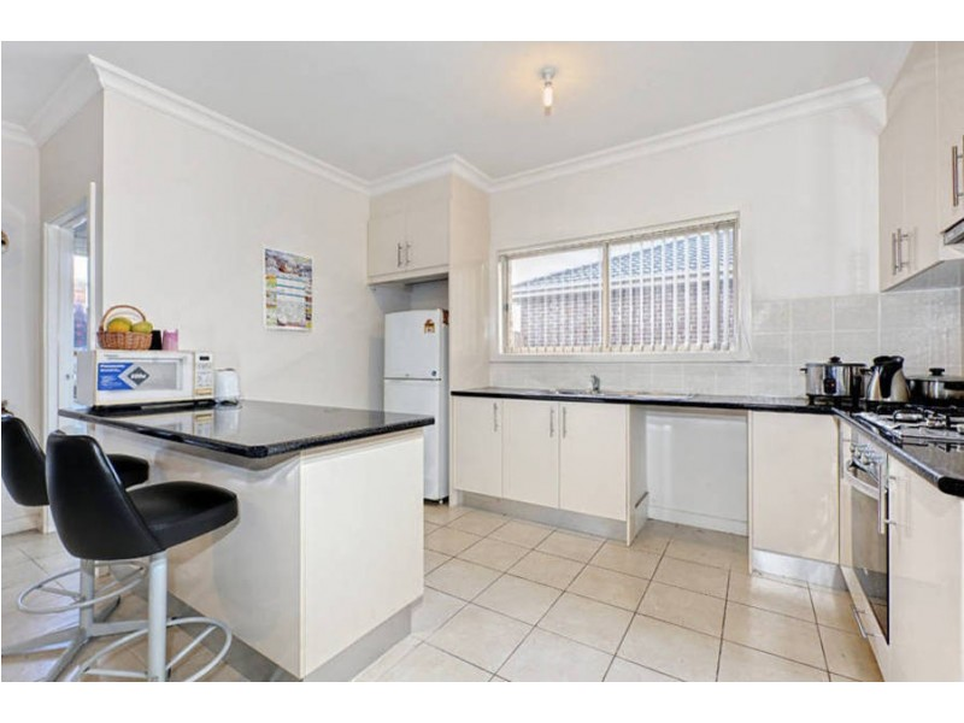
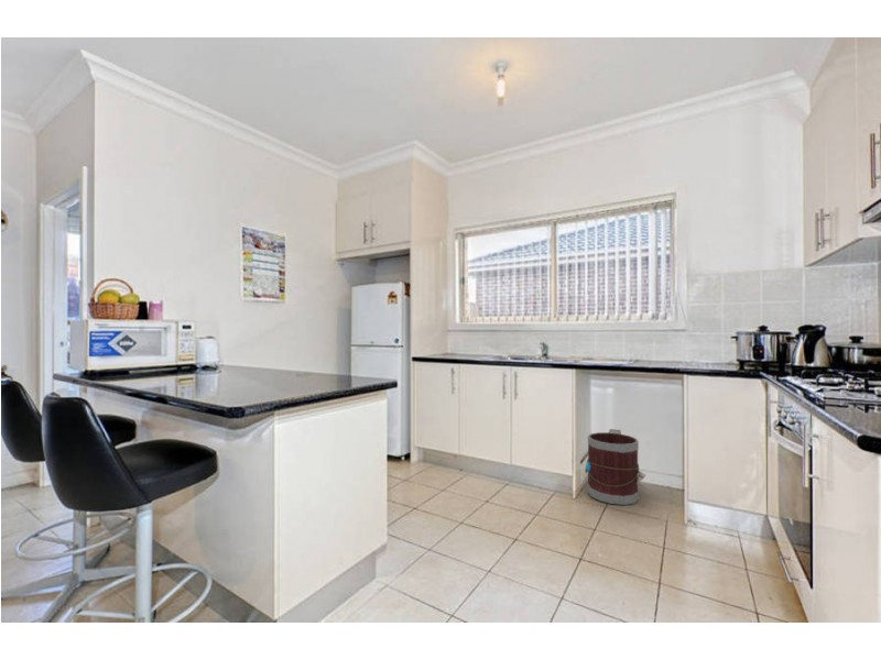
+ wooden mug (618, 463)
